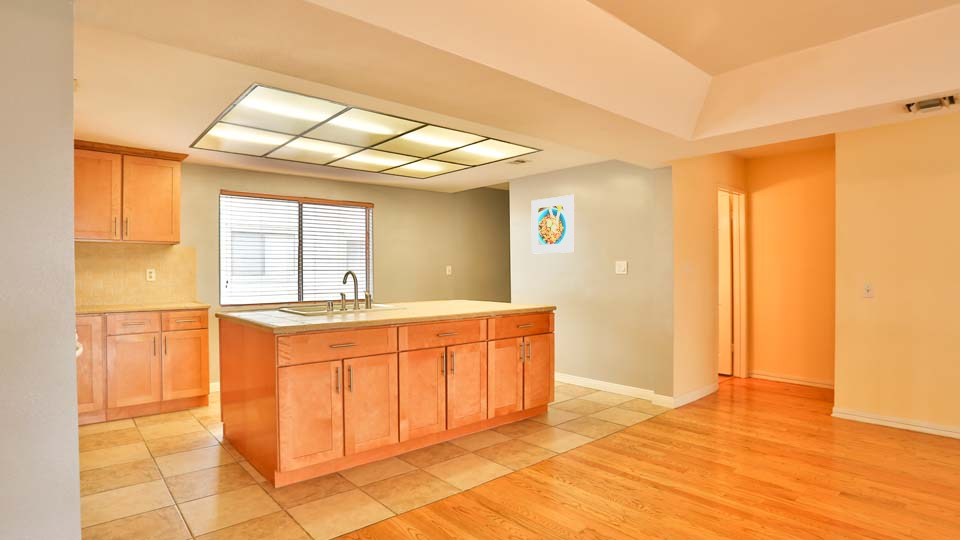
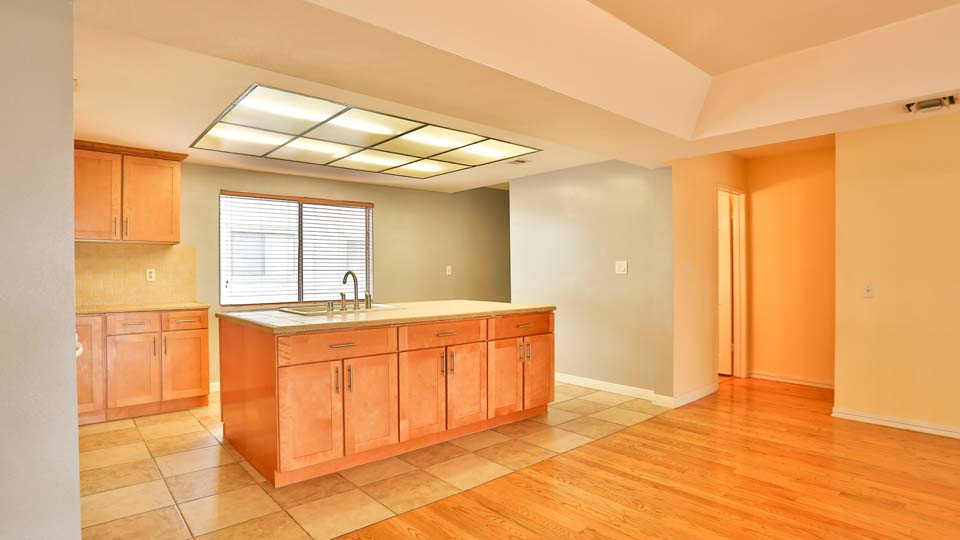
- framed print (552, 225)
